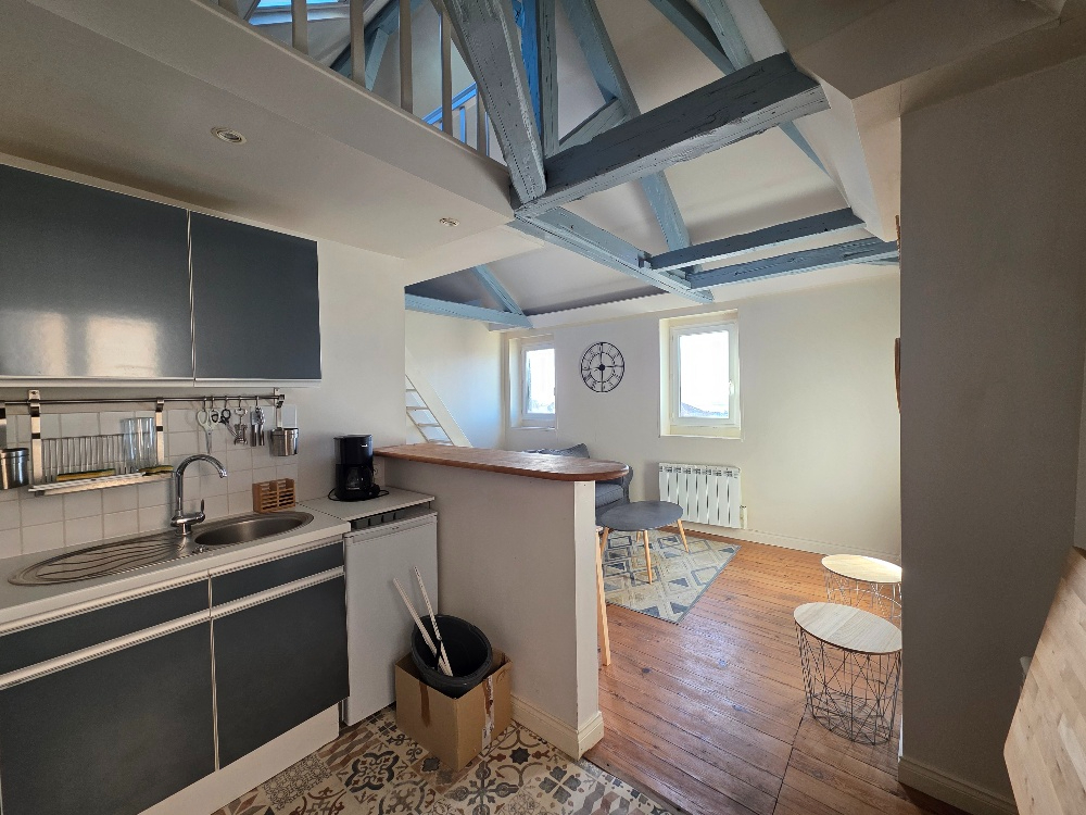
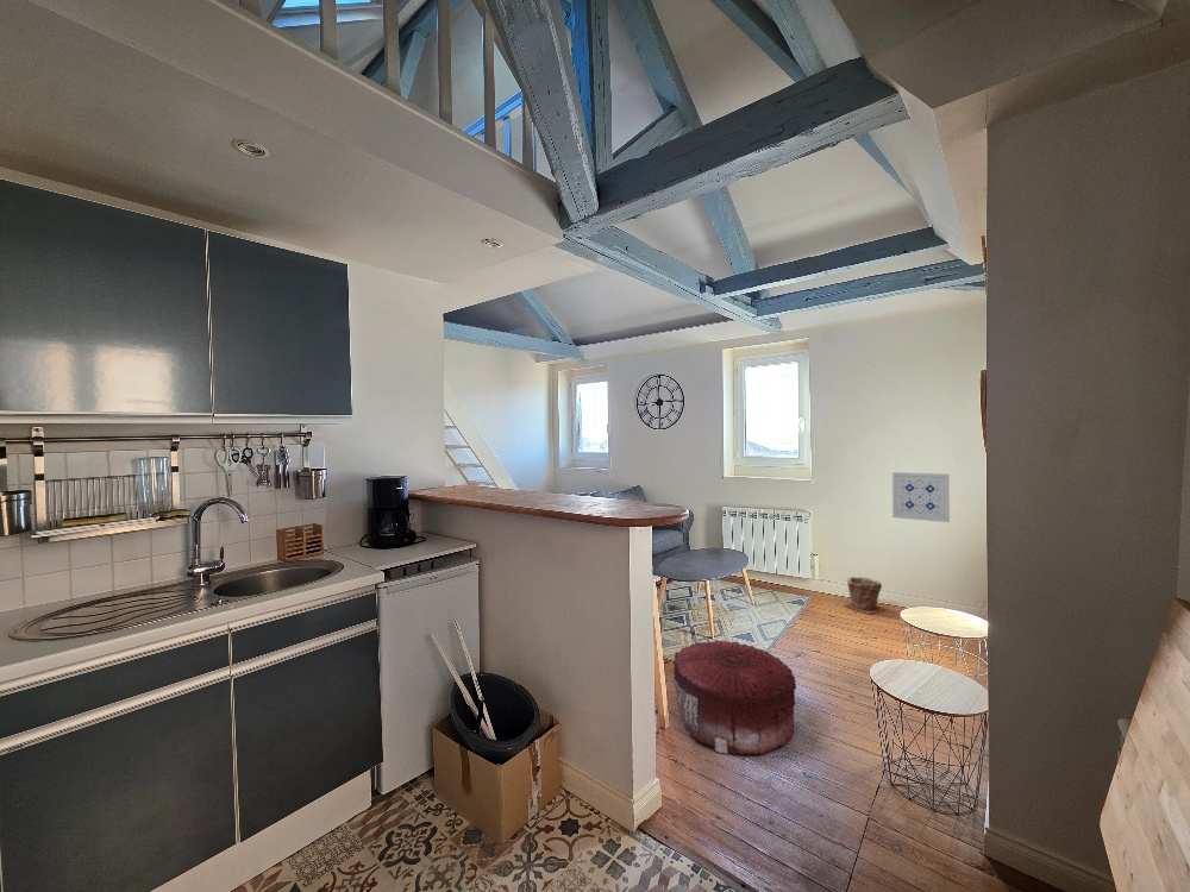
+ pouf (731, 686)
+ wall art (920, 496)
+ plant pot (864, 593)
